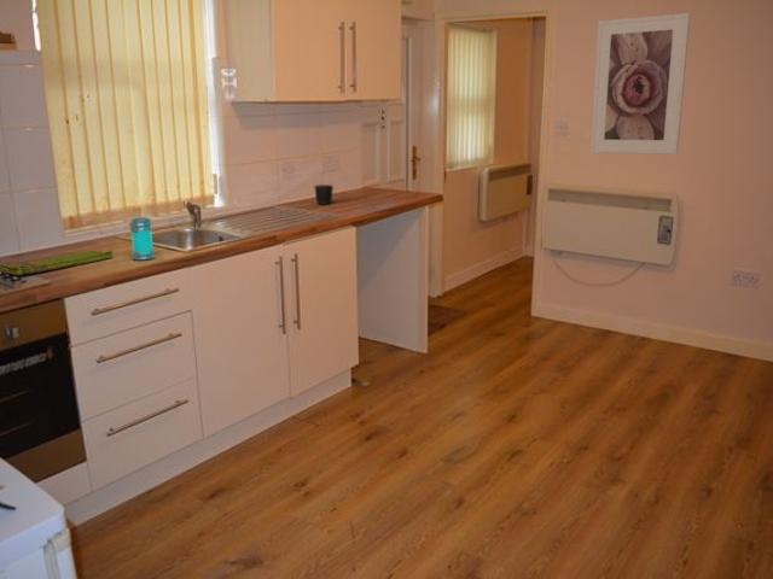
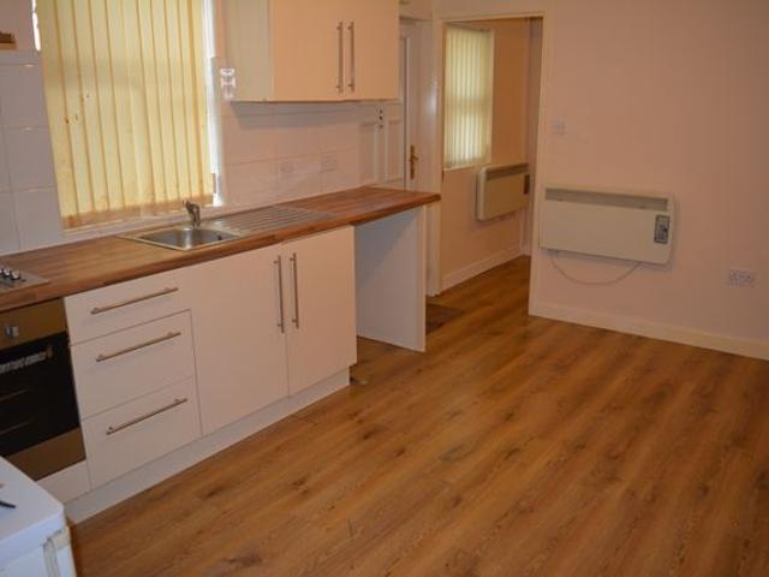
- cup (322, 194)
- jar (141, 238)
- dish towel (56, 259)
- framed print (637, 87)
